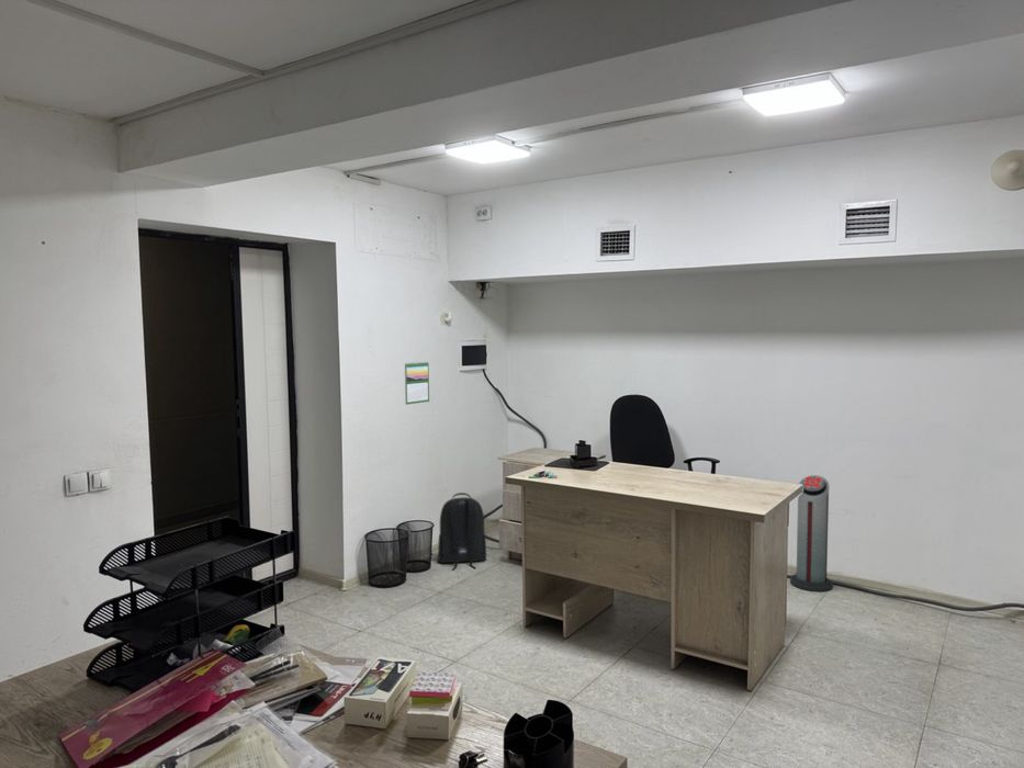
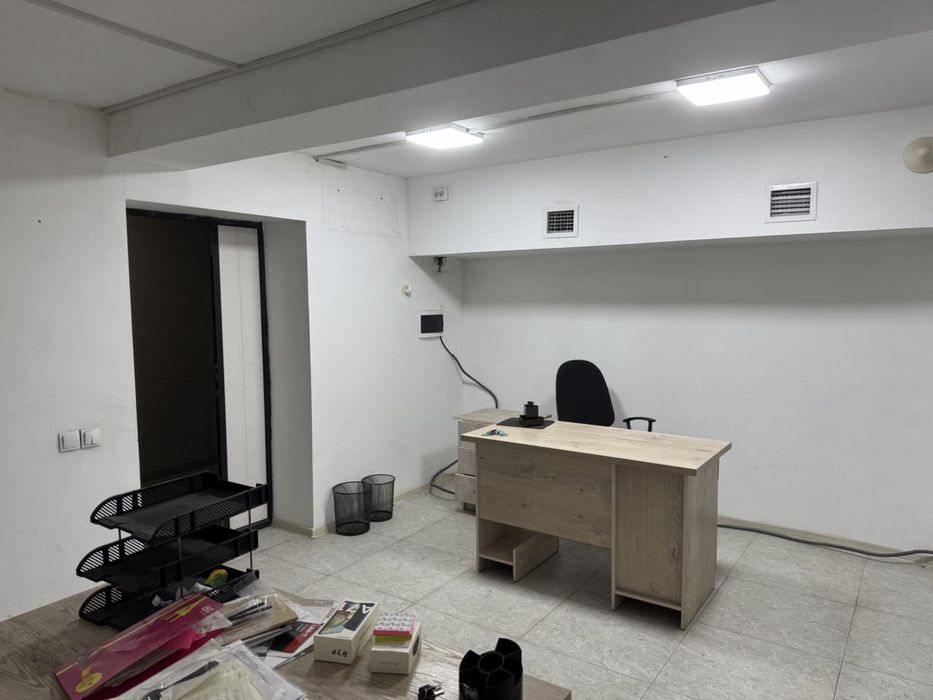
- air purifier (812, 530)
- calendar (417, 382)
- backpack (461, 527)
